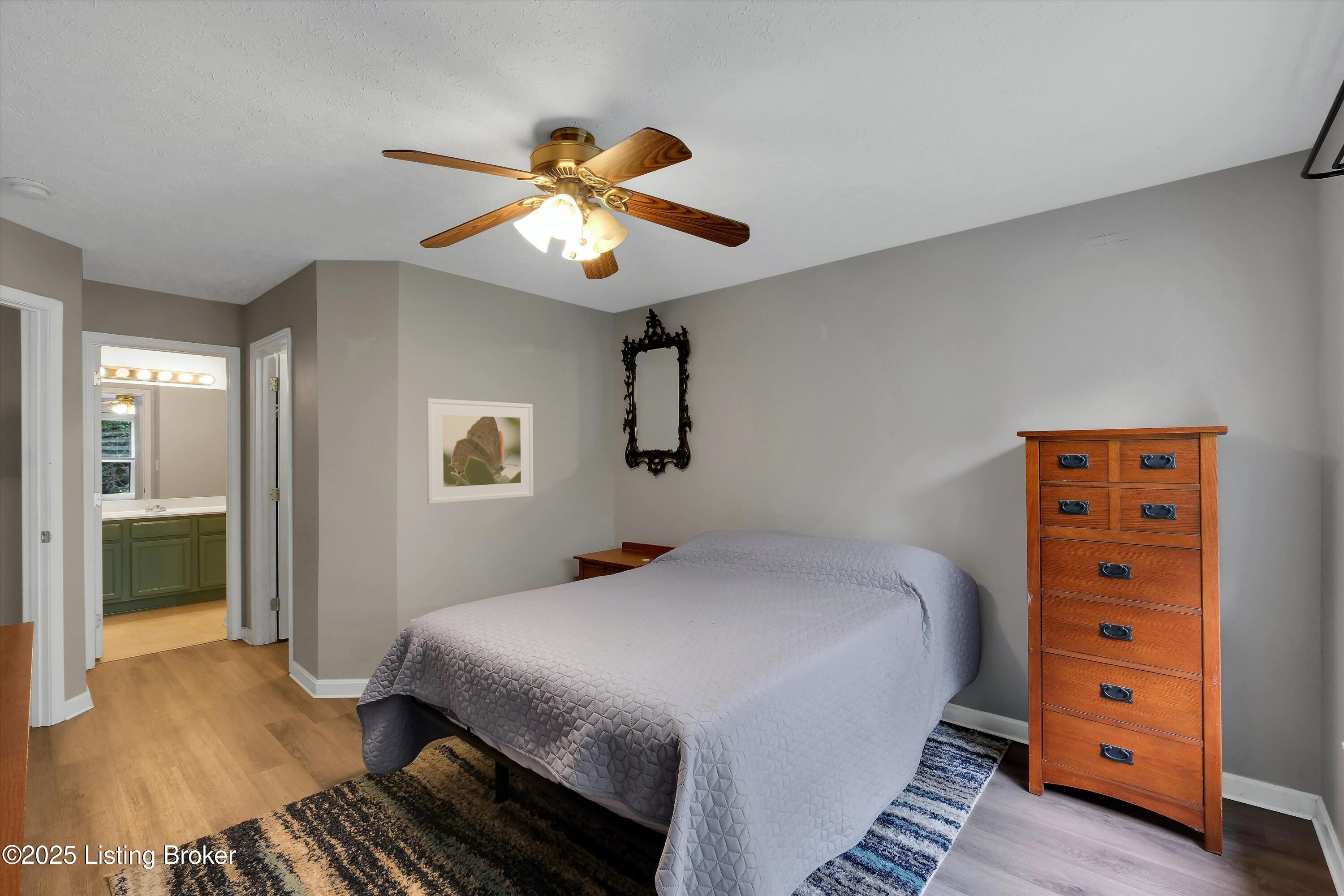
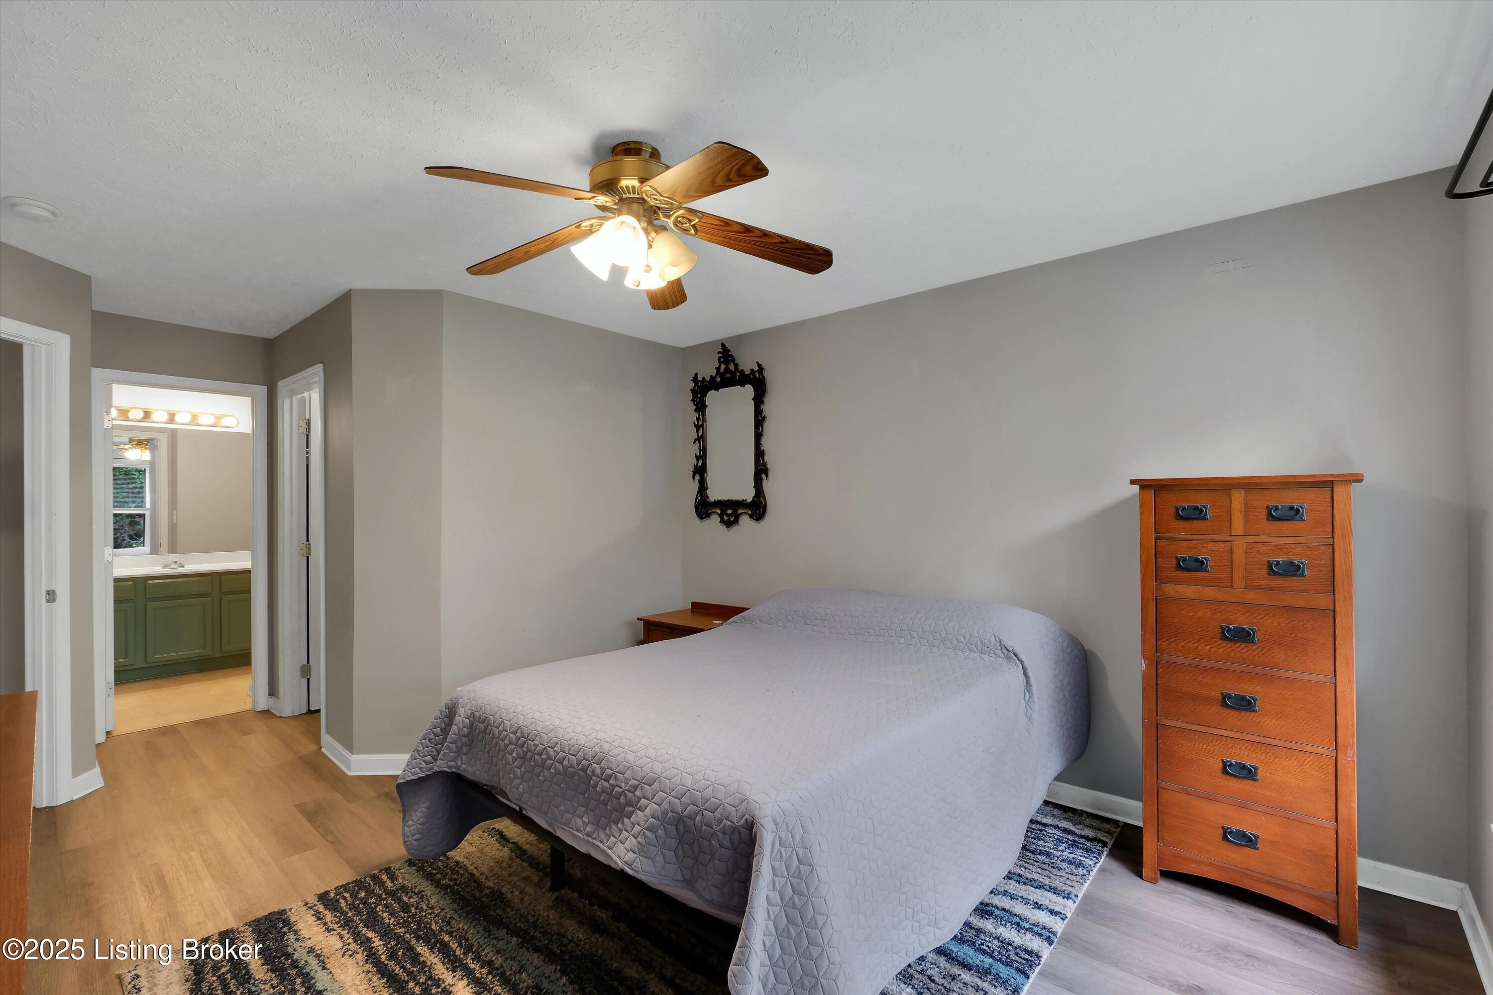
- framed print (483, 450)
